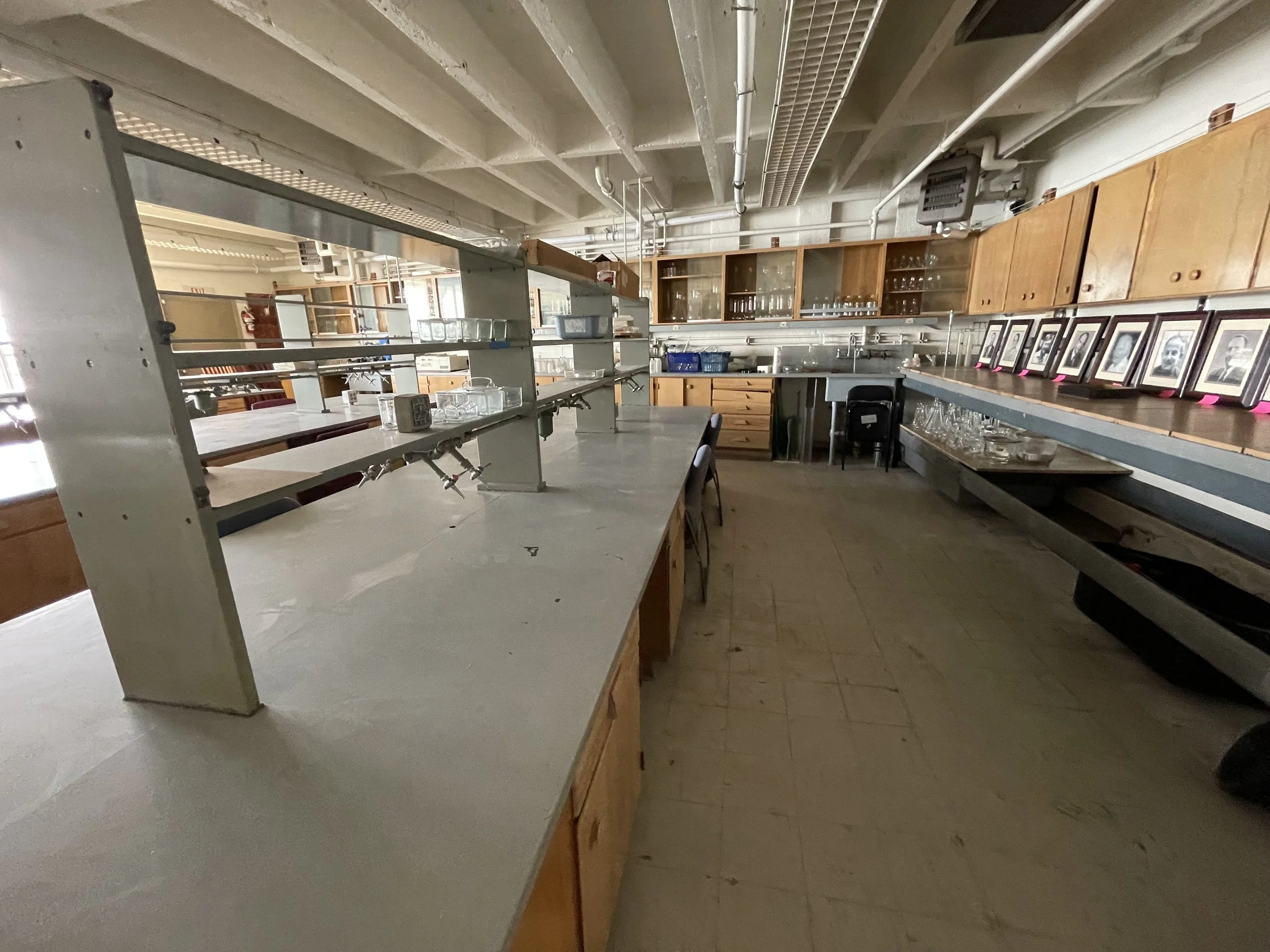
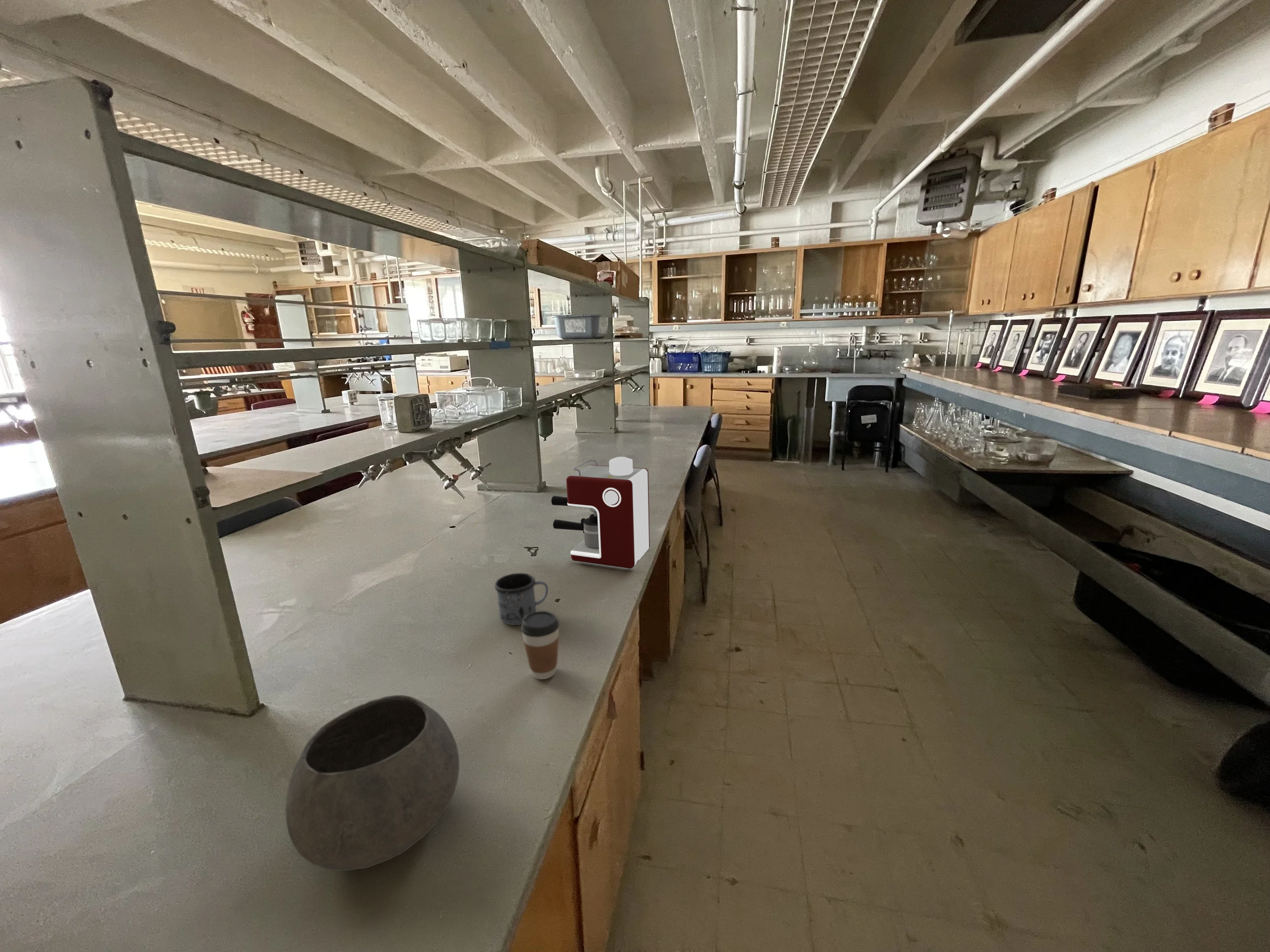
+ coffee maker (595, 506)
+ coffee cup (542, 645)
+ mug (523, 598)
+ bowl (378, 778)
